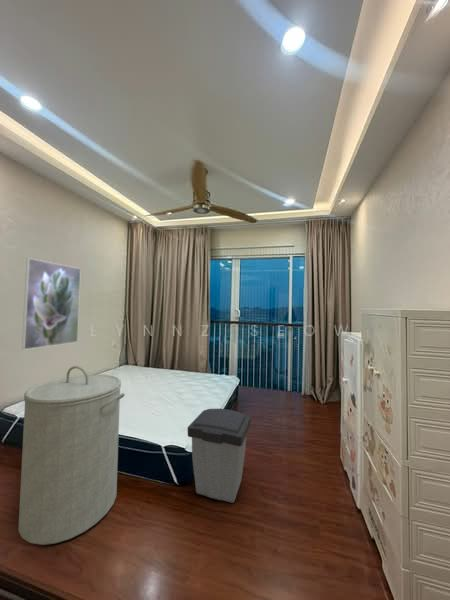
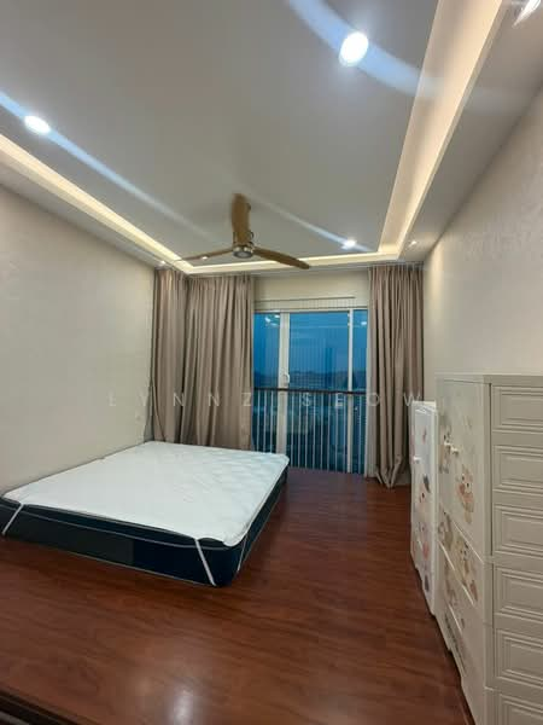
- trash can (219, 452)
- laundry hamper (75, 435)
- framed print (54, 304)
